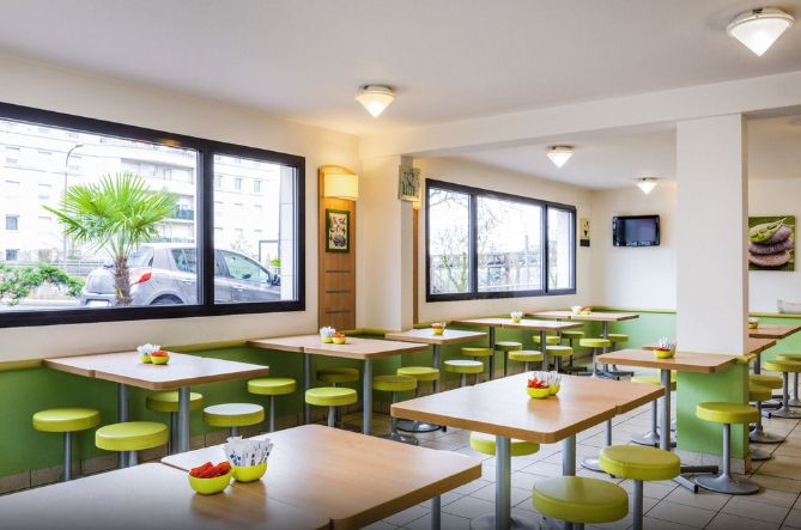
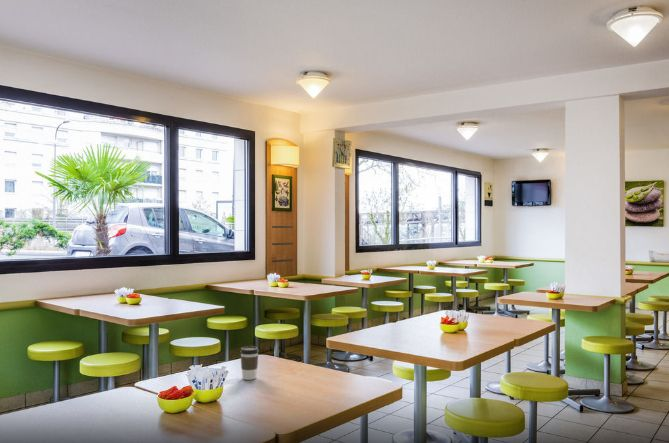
+ coffee cup (249, 363)
